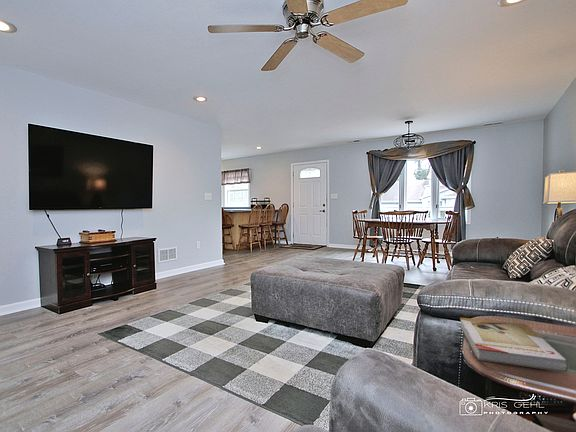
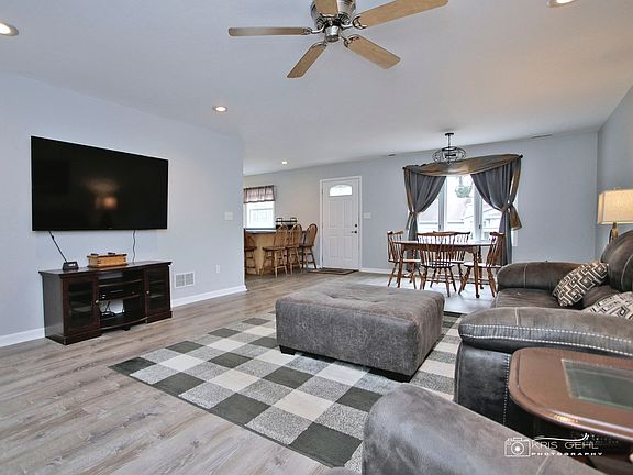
- book (505, 340)
